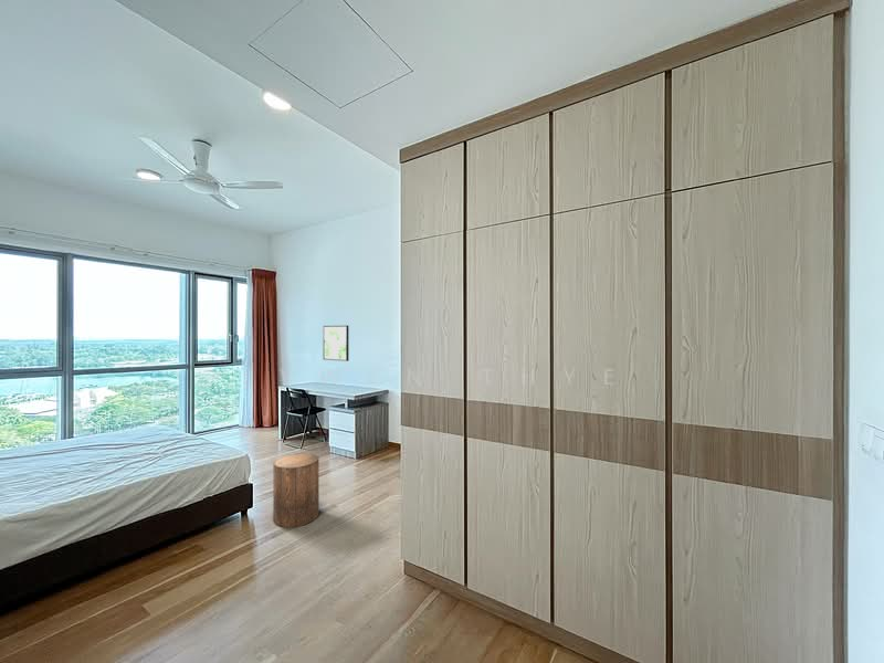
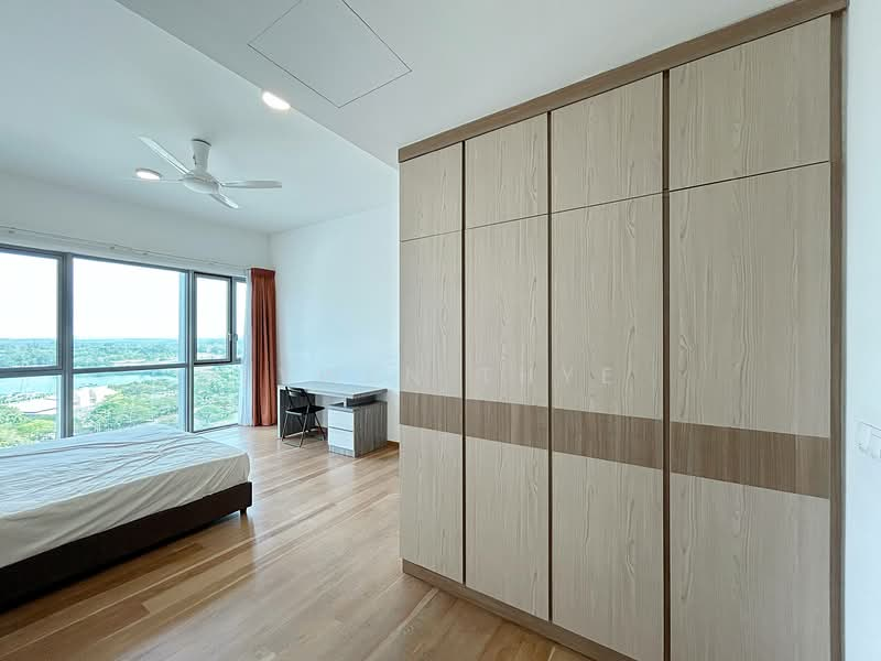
- wall art (335, 343)
- stool (296, 488)
